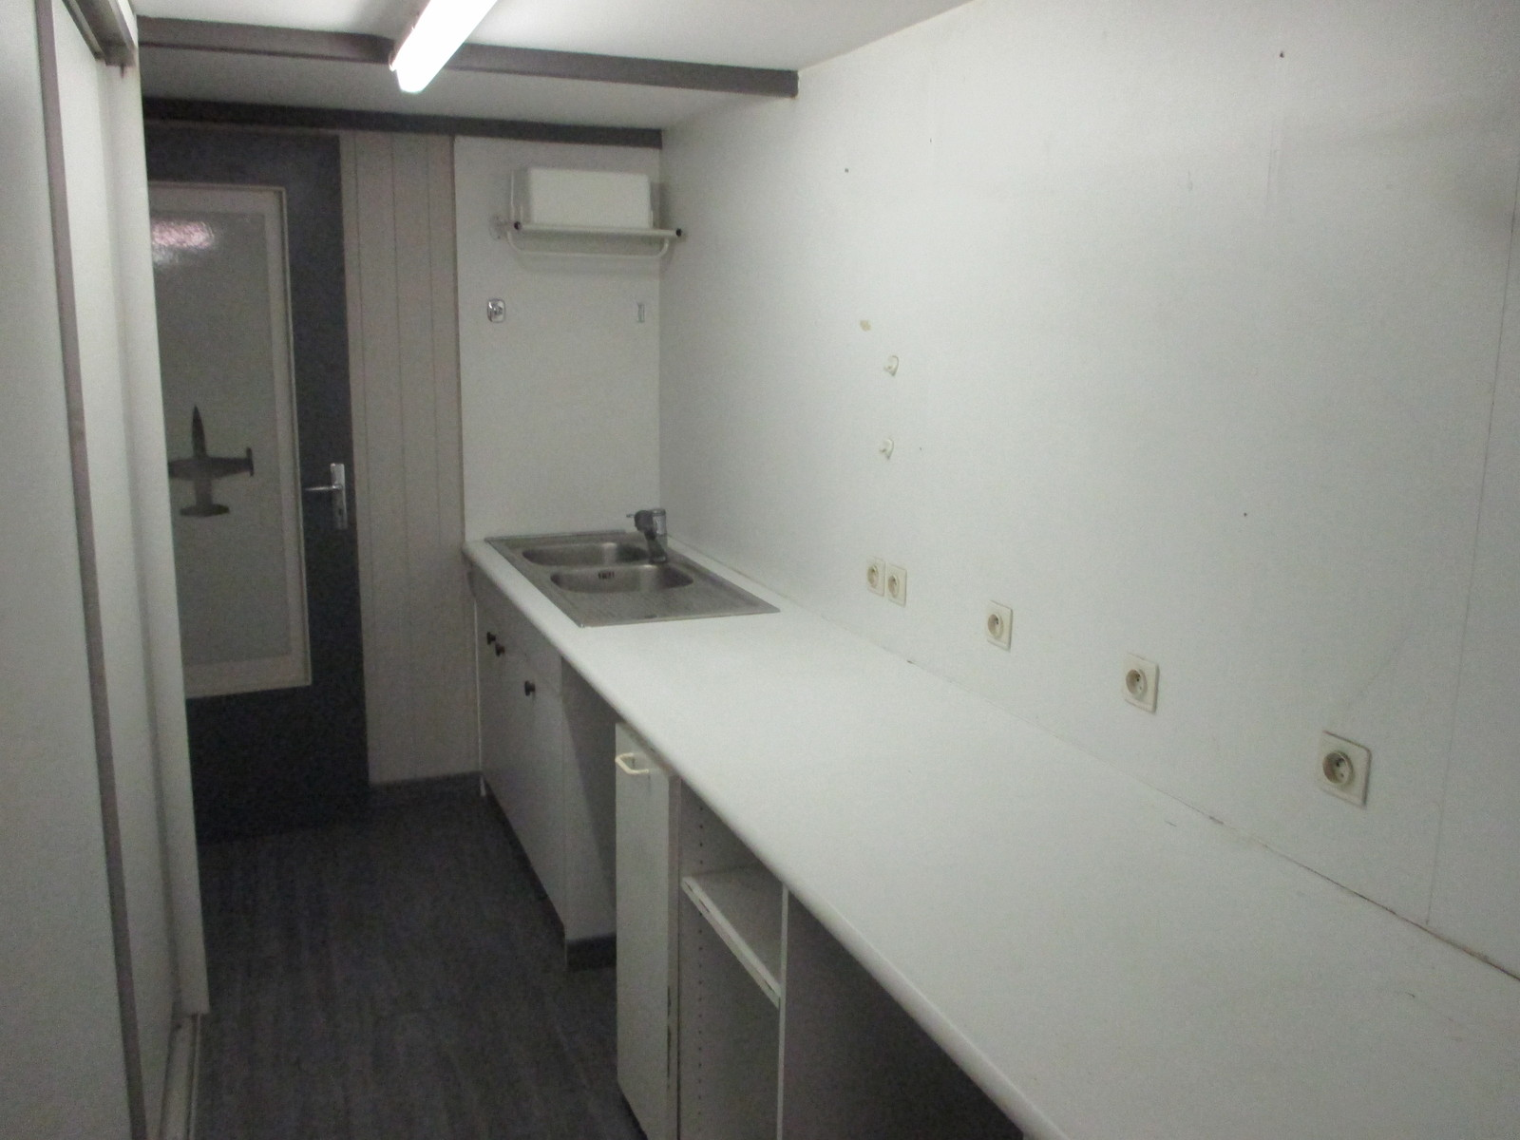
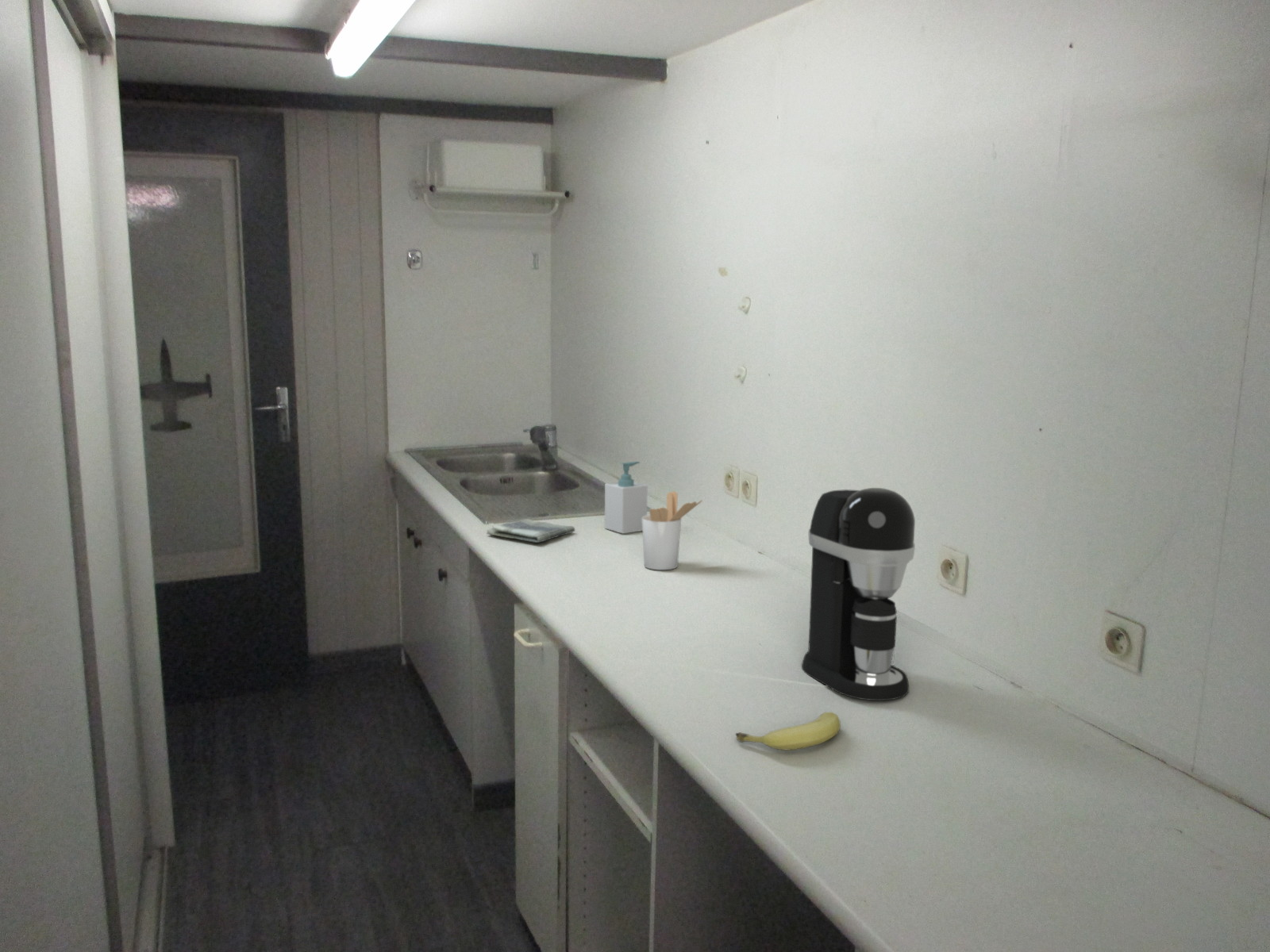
+ soap bottle (625, 496)
+ utensil holder (671, 531)
+ coffee maker (858, 583)
+ dish towel (530, 528)
+ fruit (798, 729)
